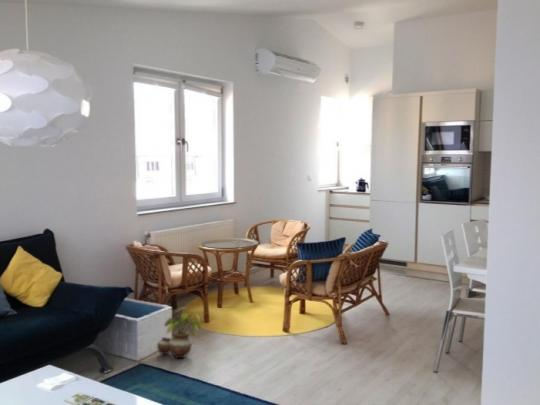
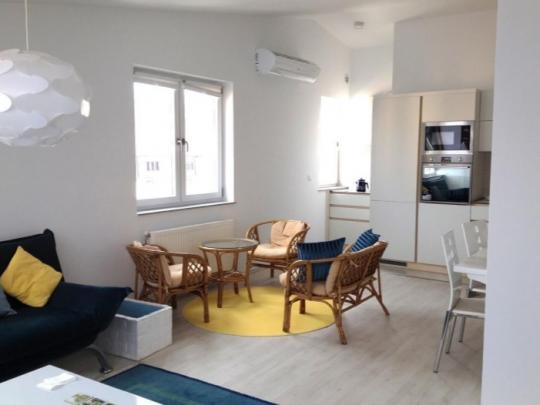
- potted plant (182, 331)
